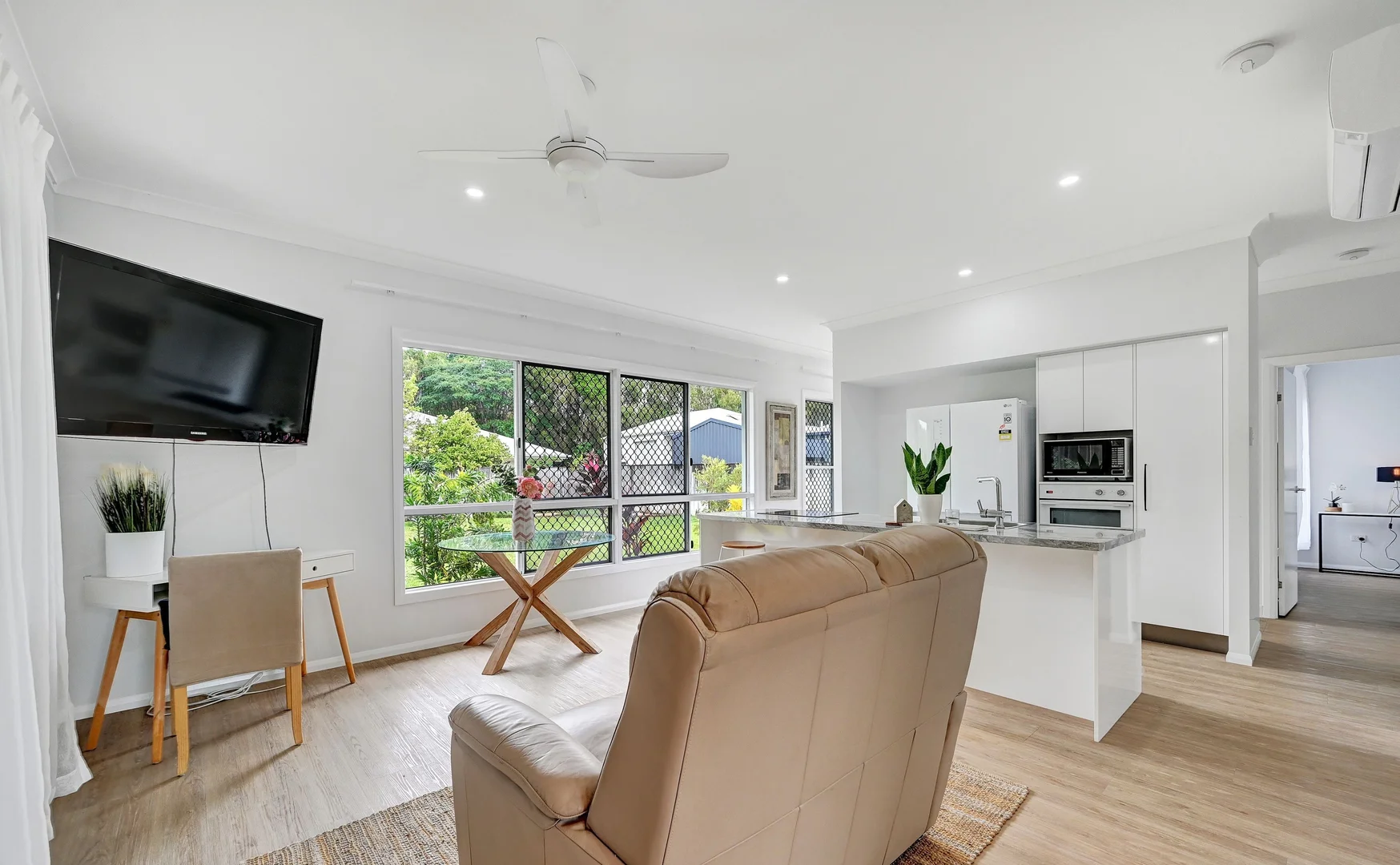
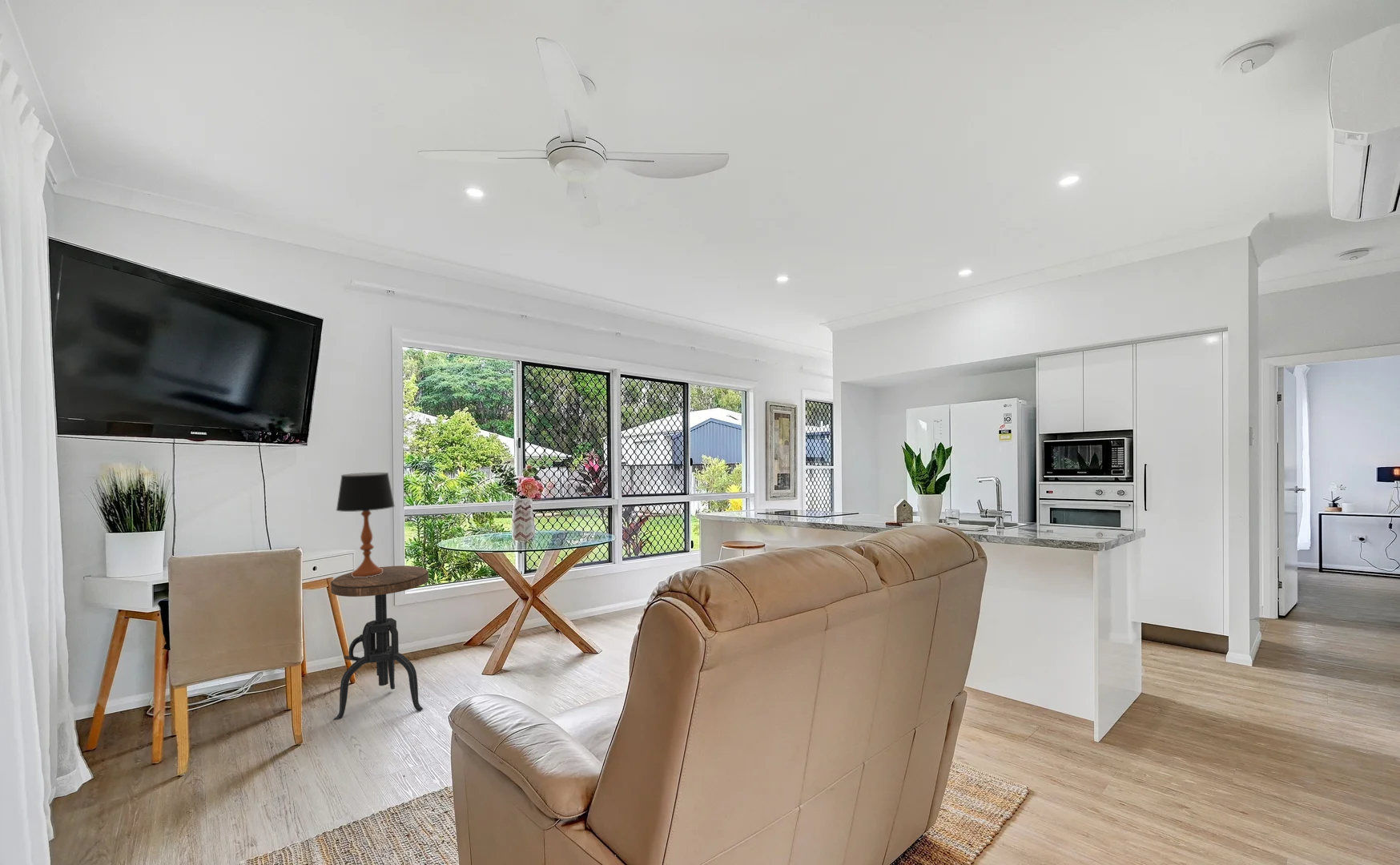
+ table lamp (366, 524)
+ side table (383, 641)
